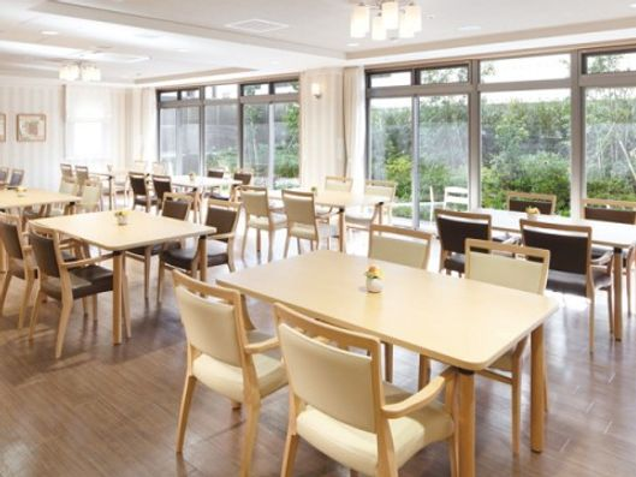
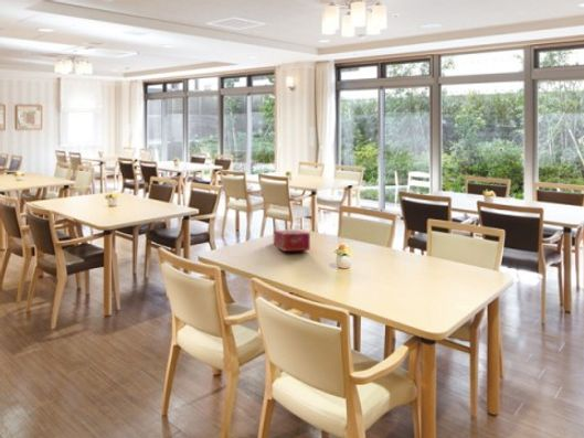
+ tissue box (290, 239)
